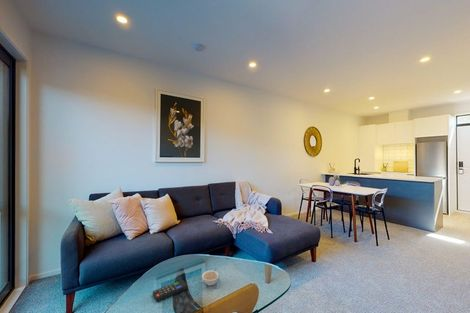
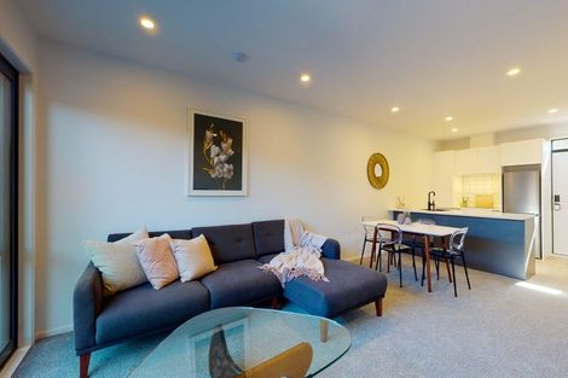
- remote control (170, 289)
- legume (210, 277)
